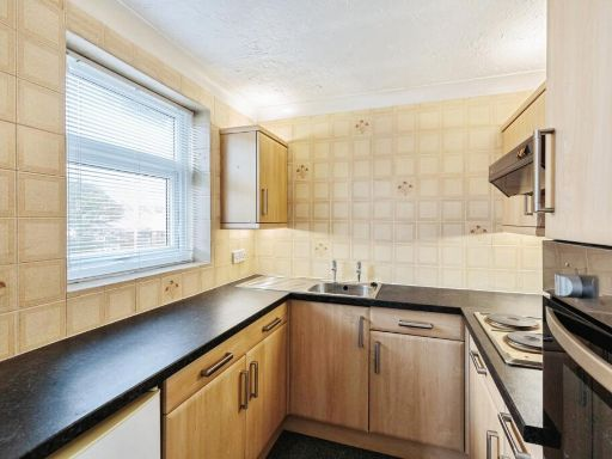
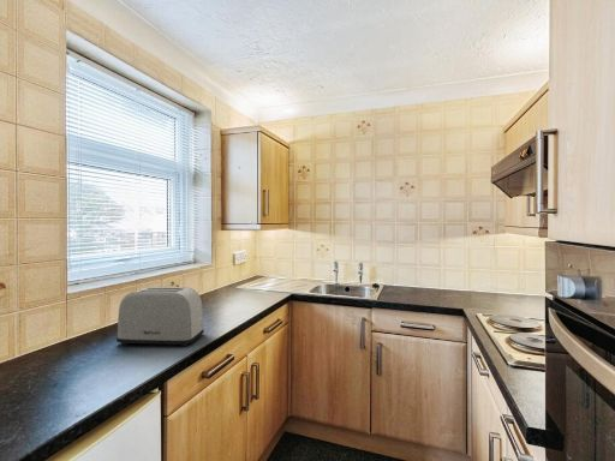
+ toaster (160, 313)
